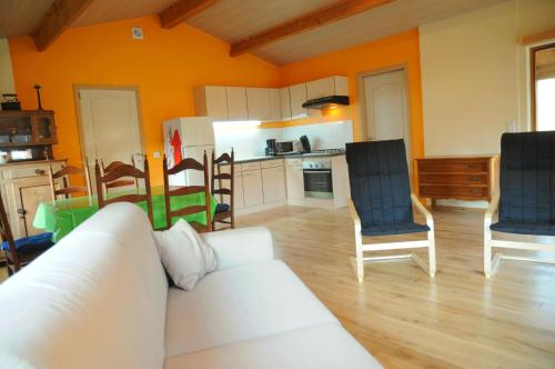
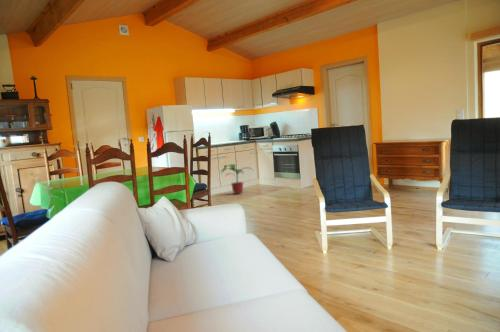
+ potted plant (231, 183)
